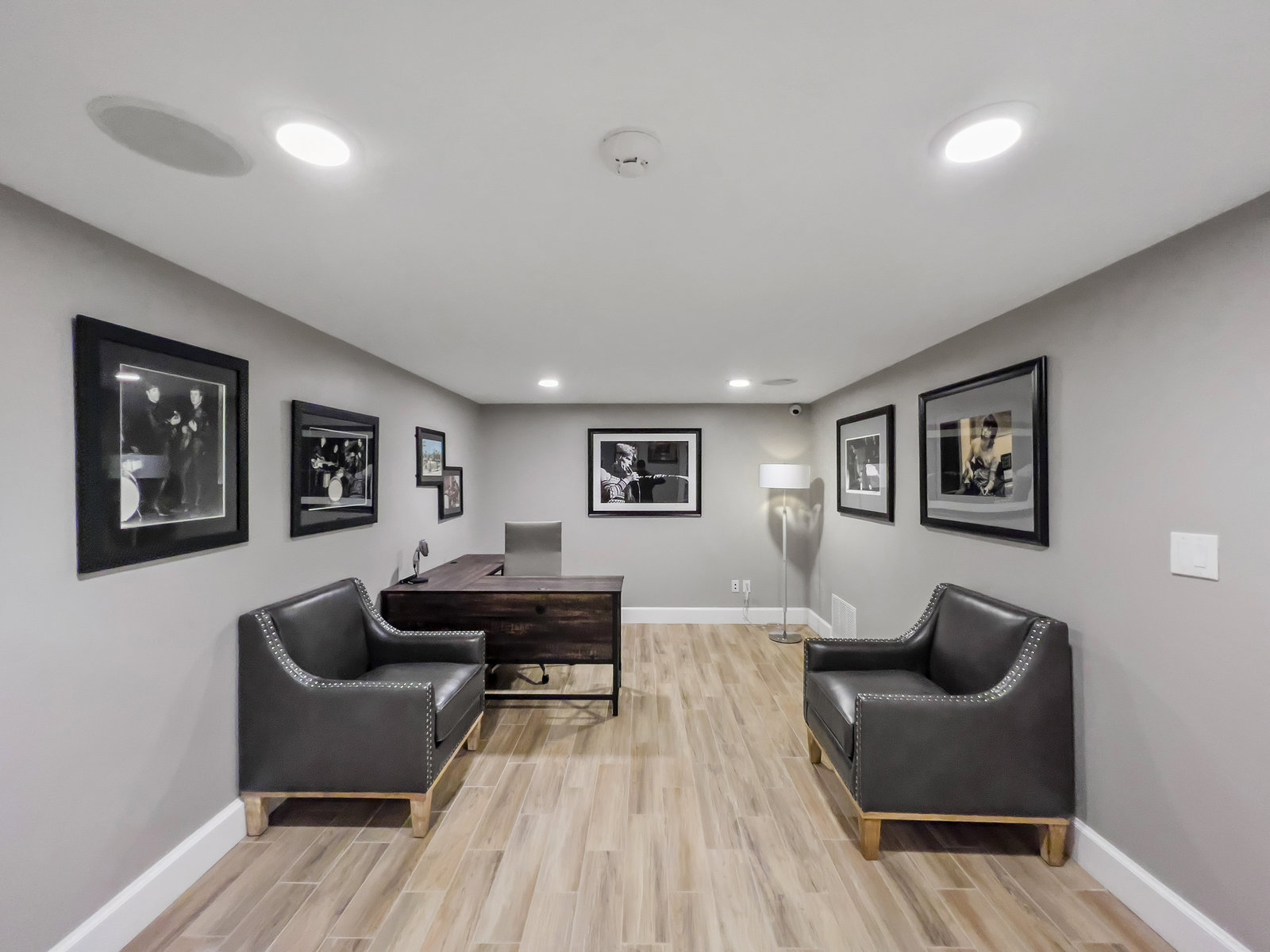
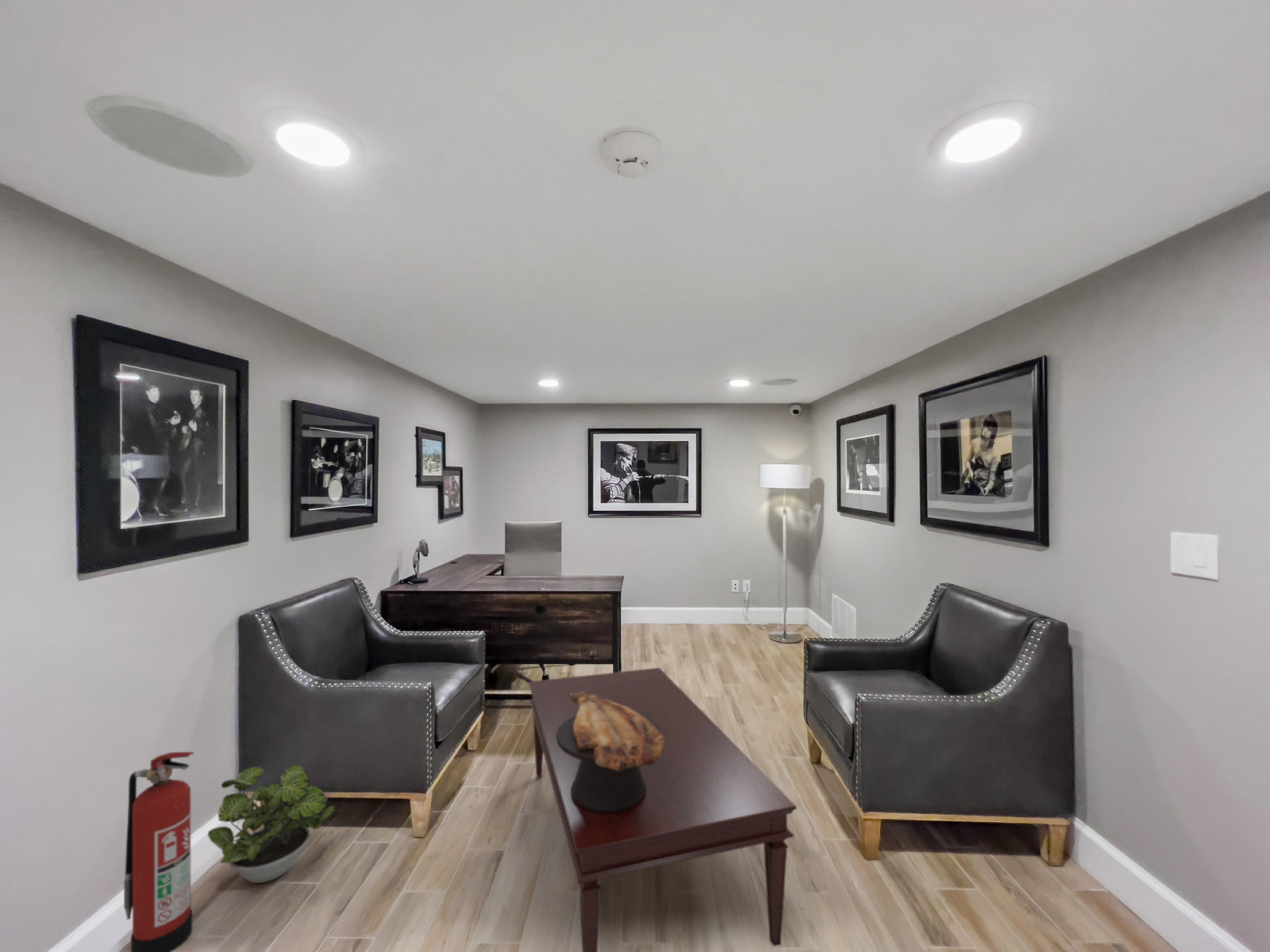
+ fire extinguisher (161, 846)
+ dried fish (608, 752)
+ coffee table (643, 779)
+ potted plant (272, 821)
